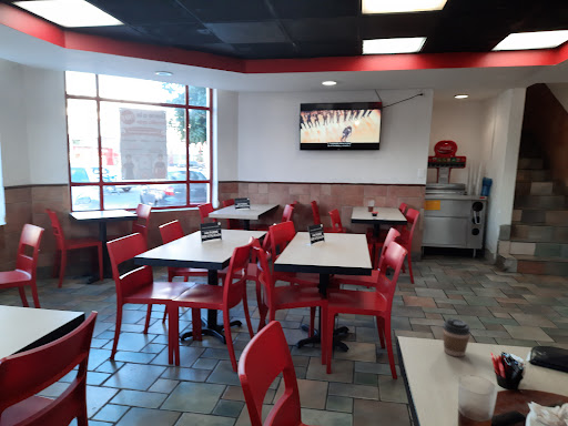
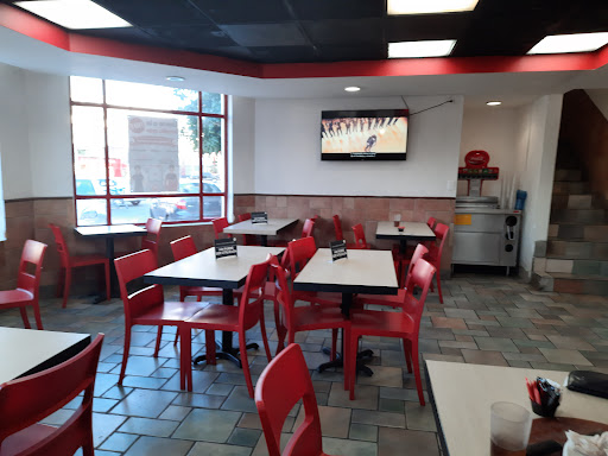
- coffee cup (455, 335)
